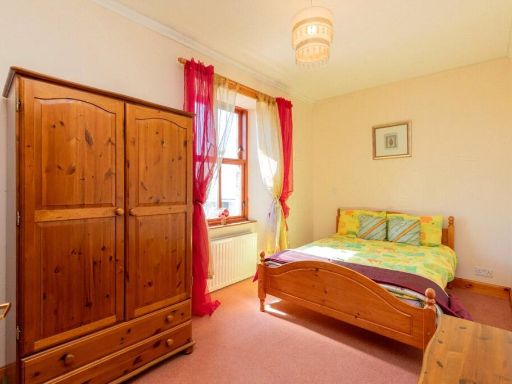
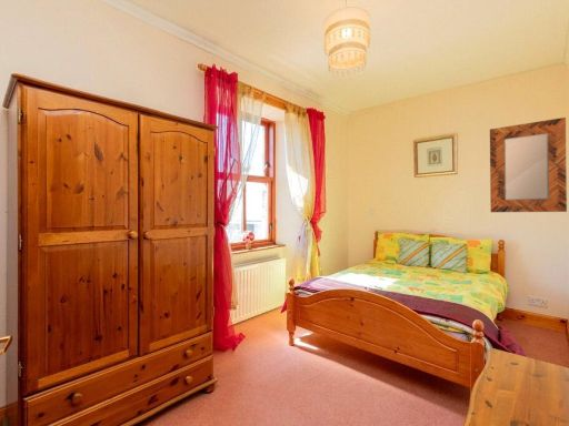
+ home mirror (526, 168)
